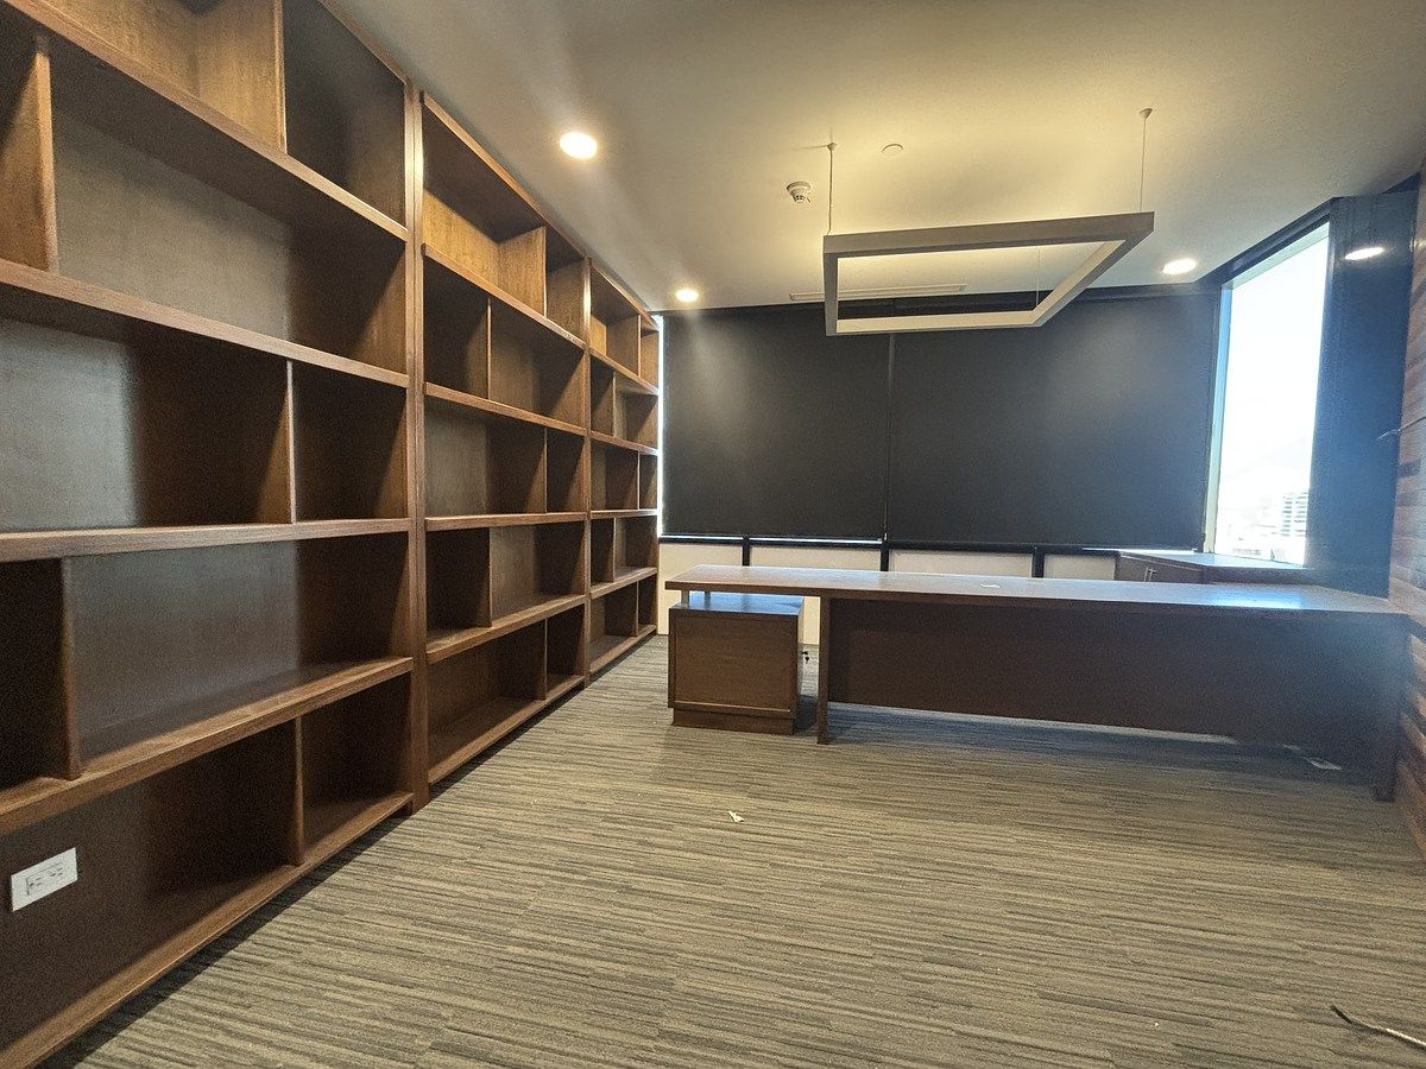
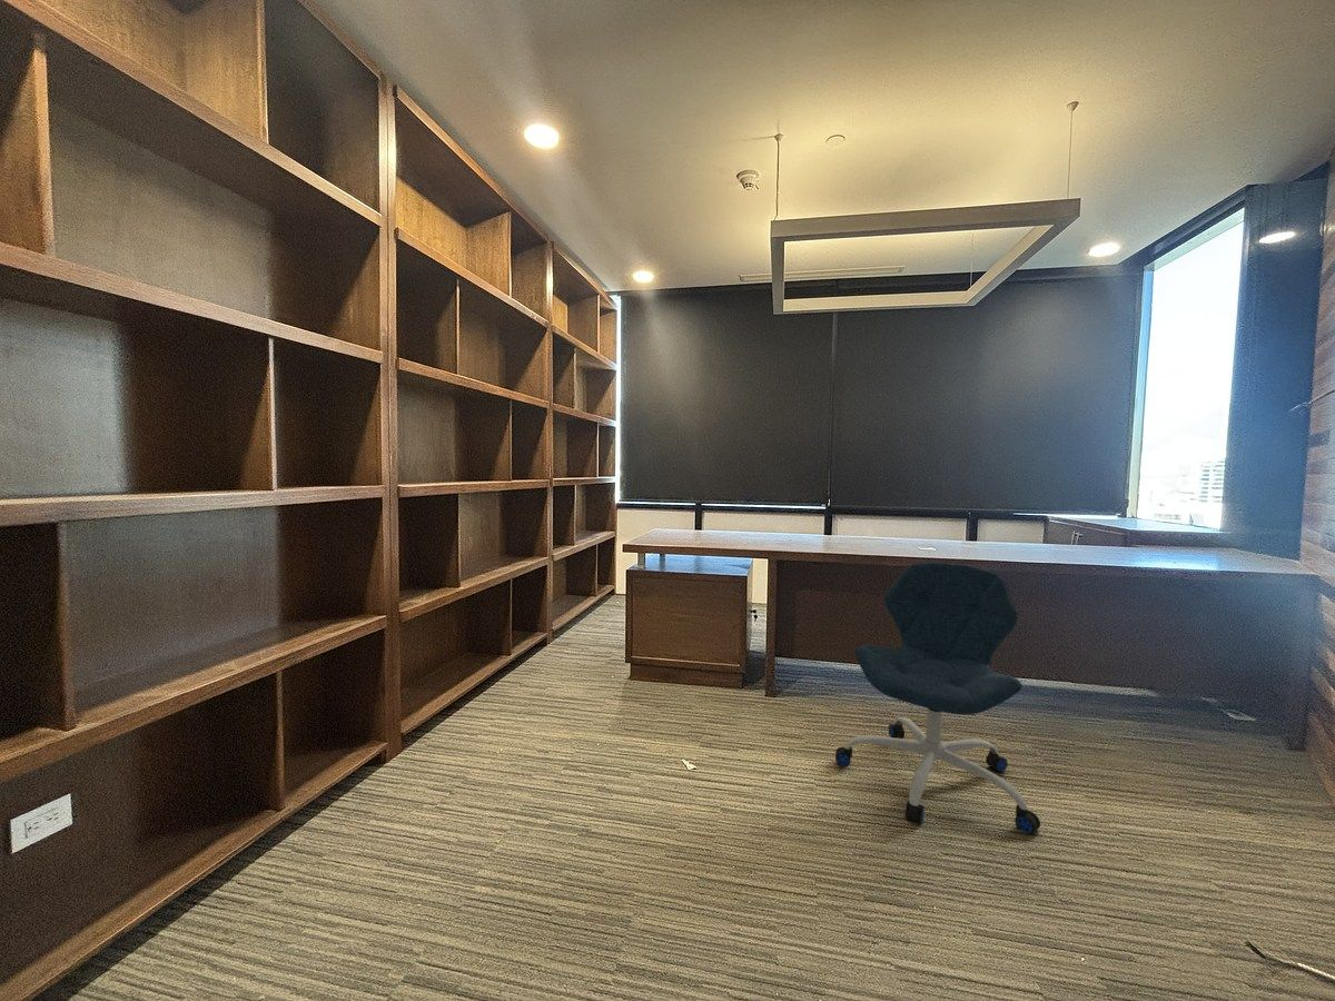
+ office chair (936, 678)
